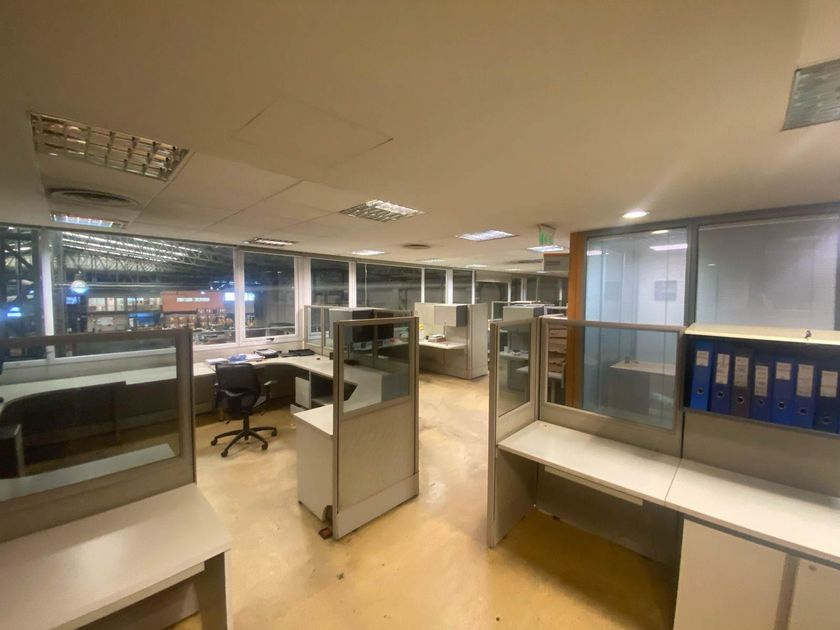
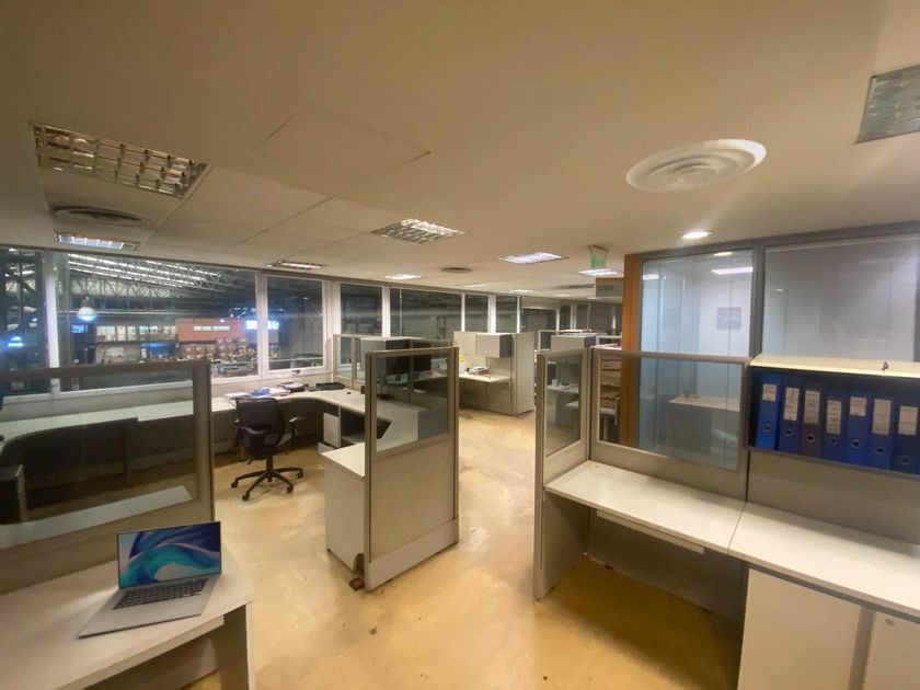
+ ceiling vent (690, 173)
+ laptop (157, 572)
